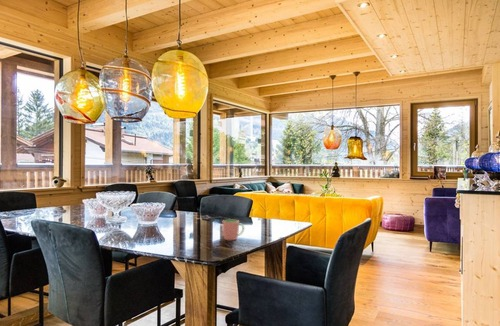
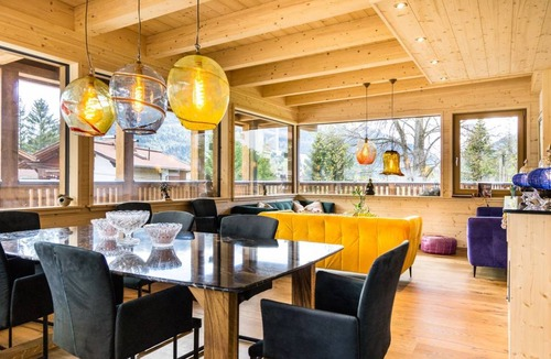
- cup (233, 230)
